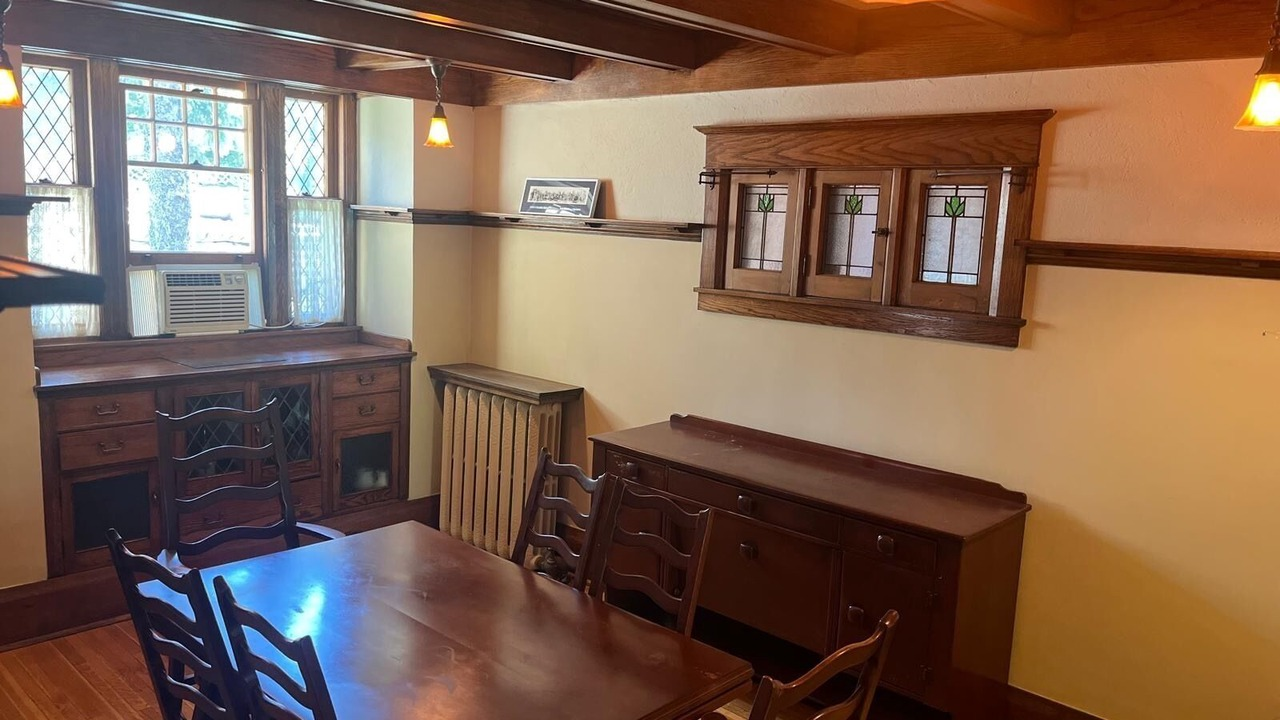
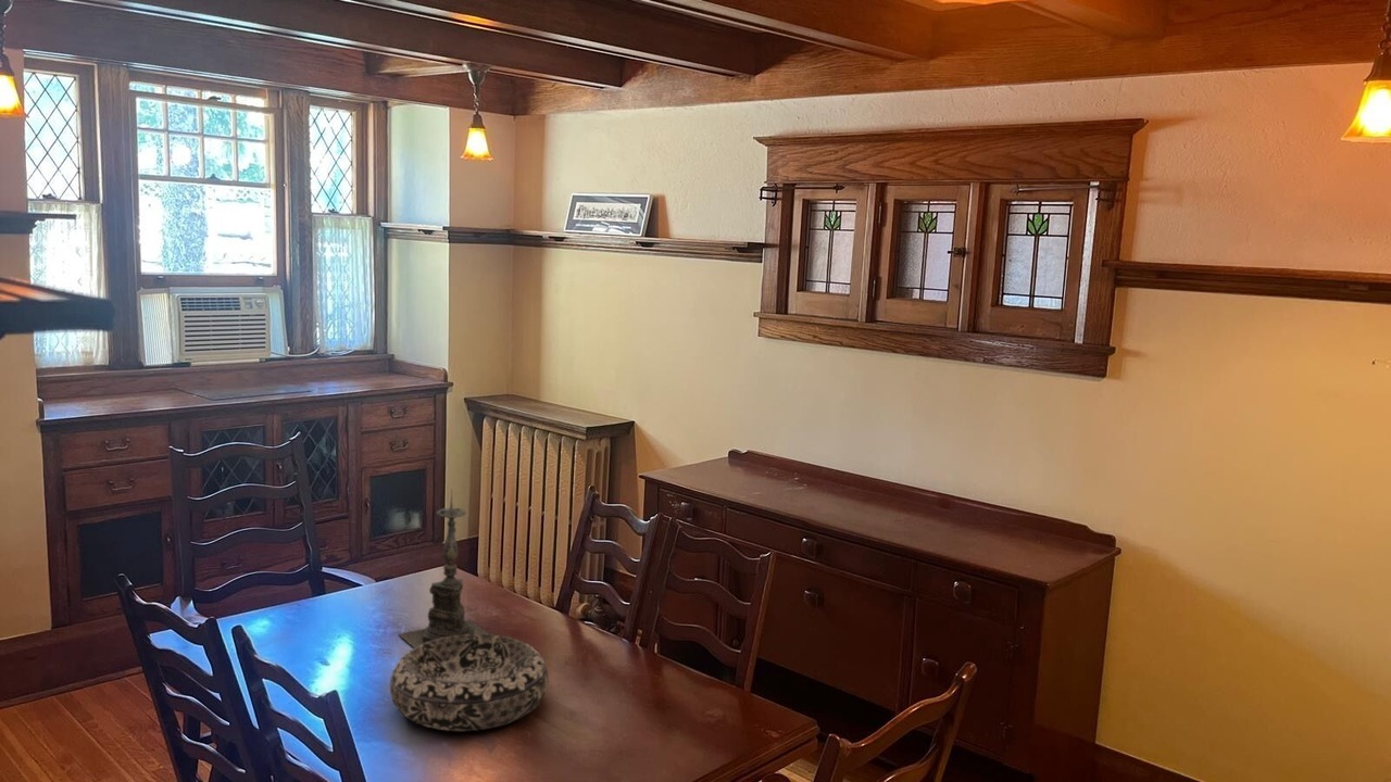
+ decorative bowl (469, 681)
+ candle holder (450, 564)
